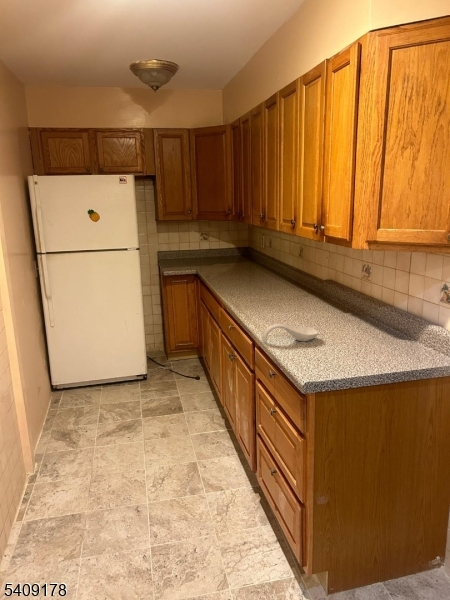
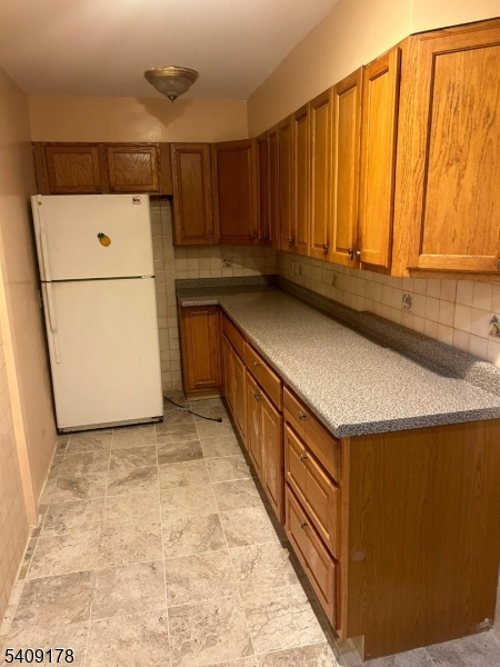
- spoon rest (290, 332)
